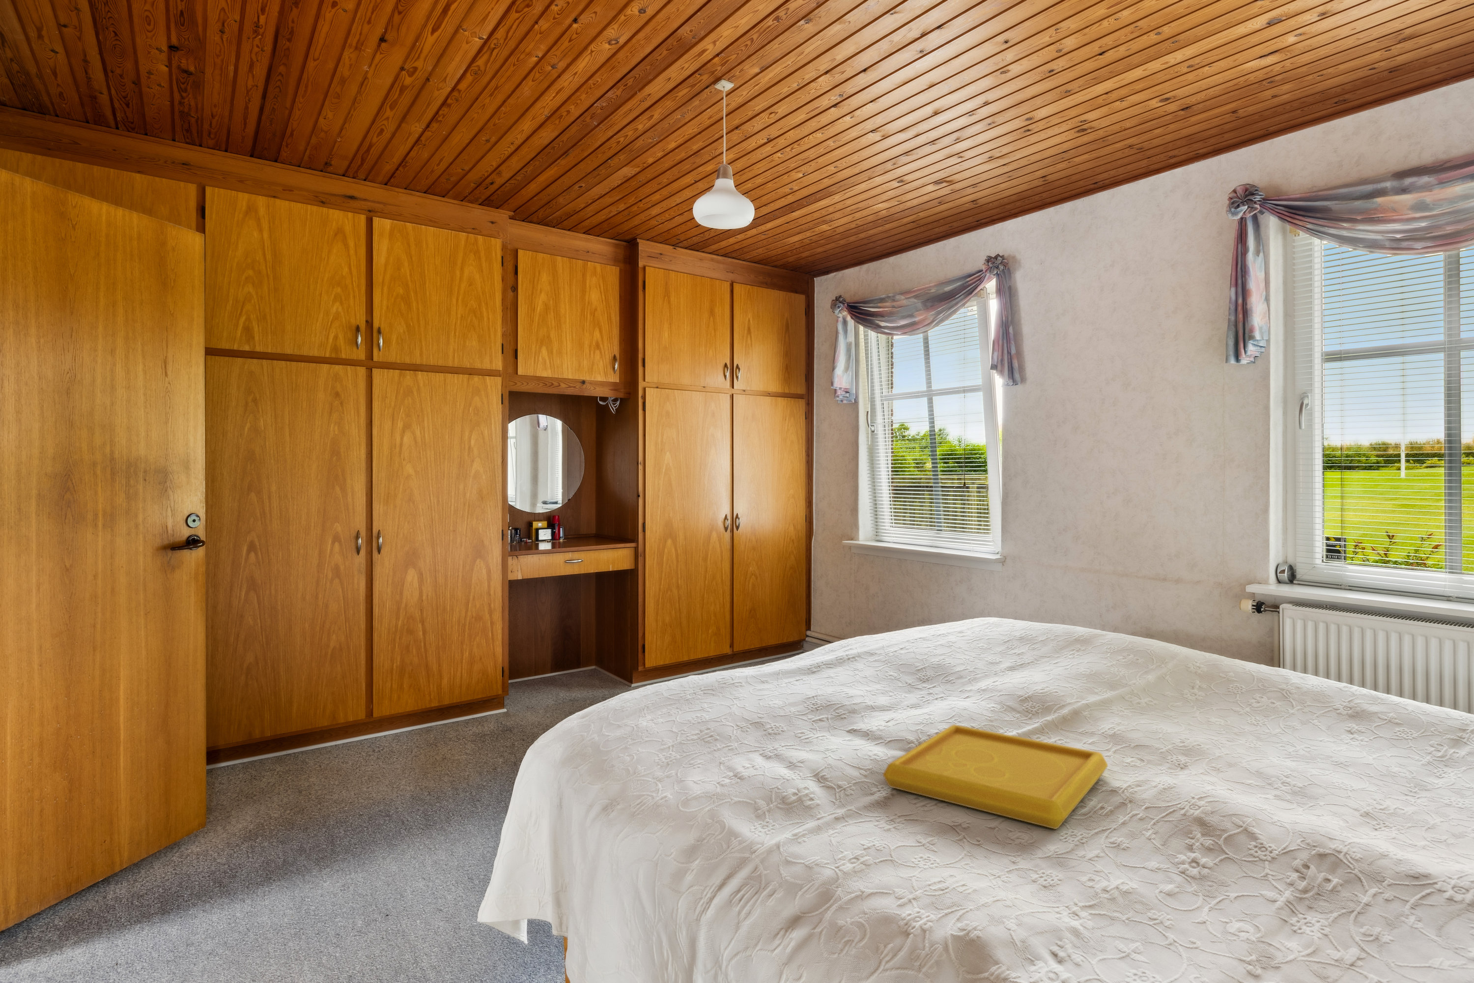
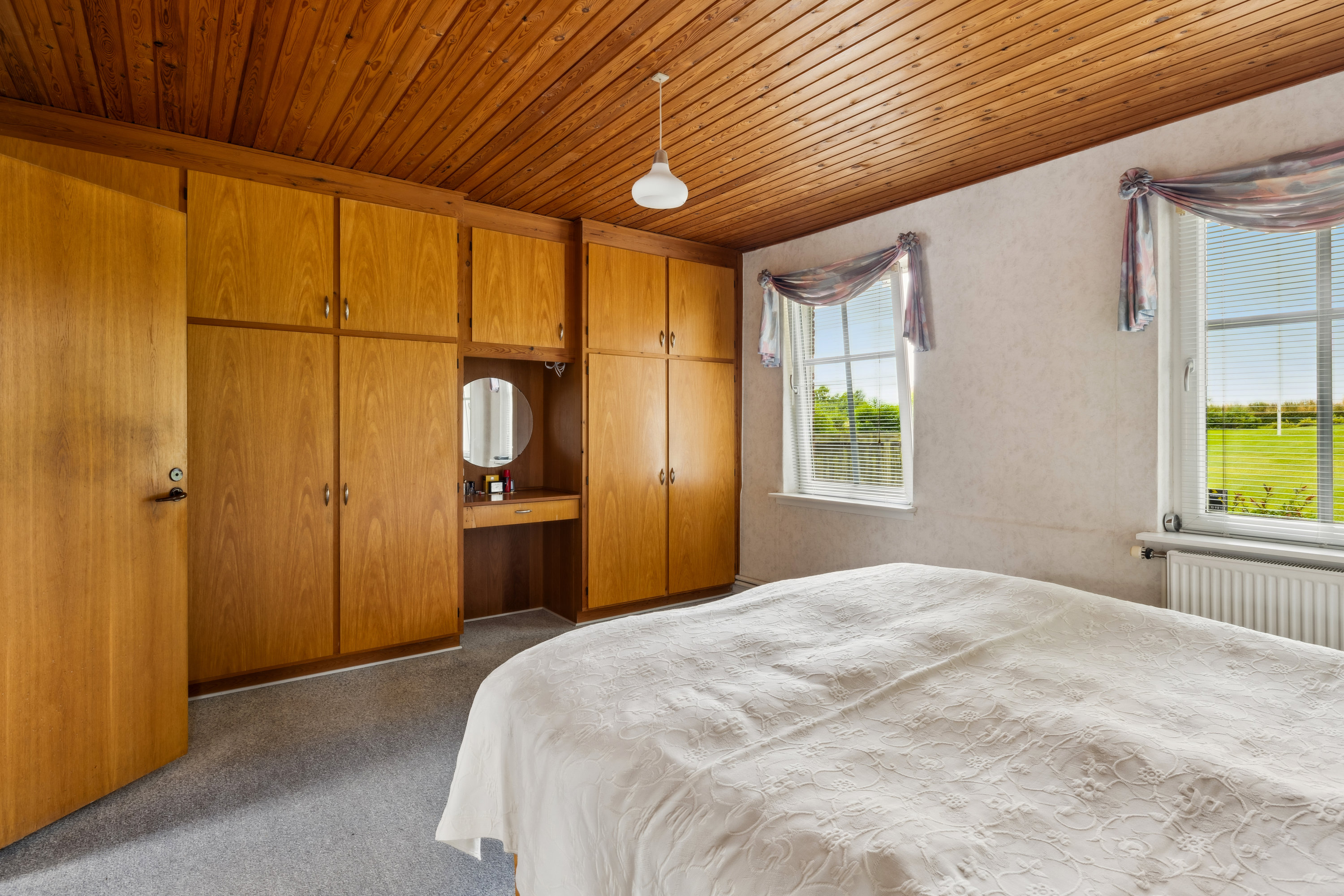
- serving tray (997, 769)
